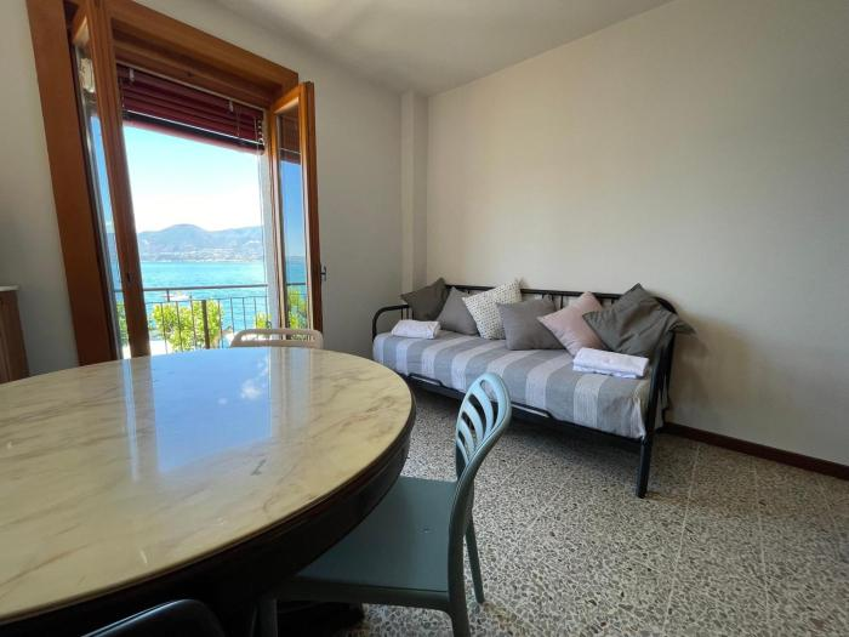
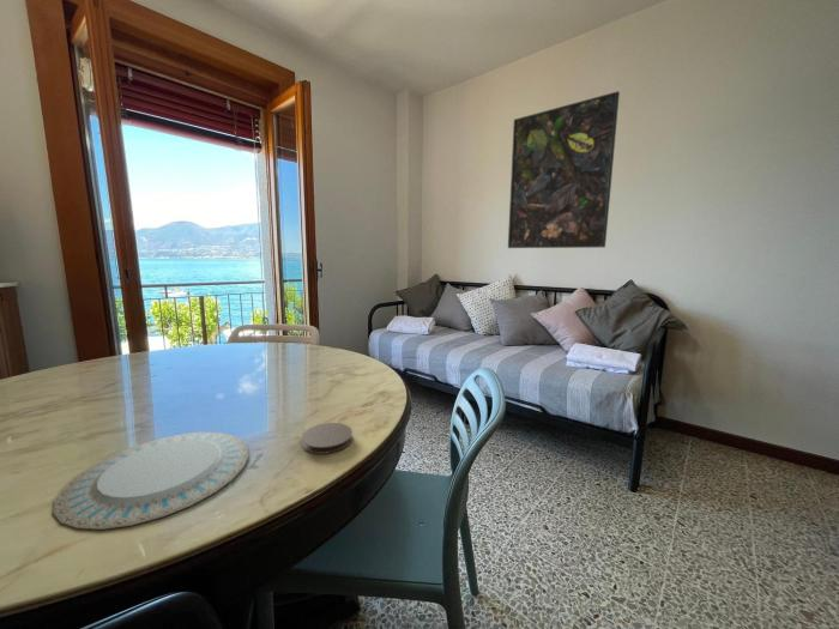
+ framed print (556, 179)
+ coaster (327, 436)
+ chinaware (162, 467)
